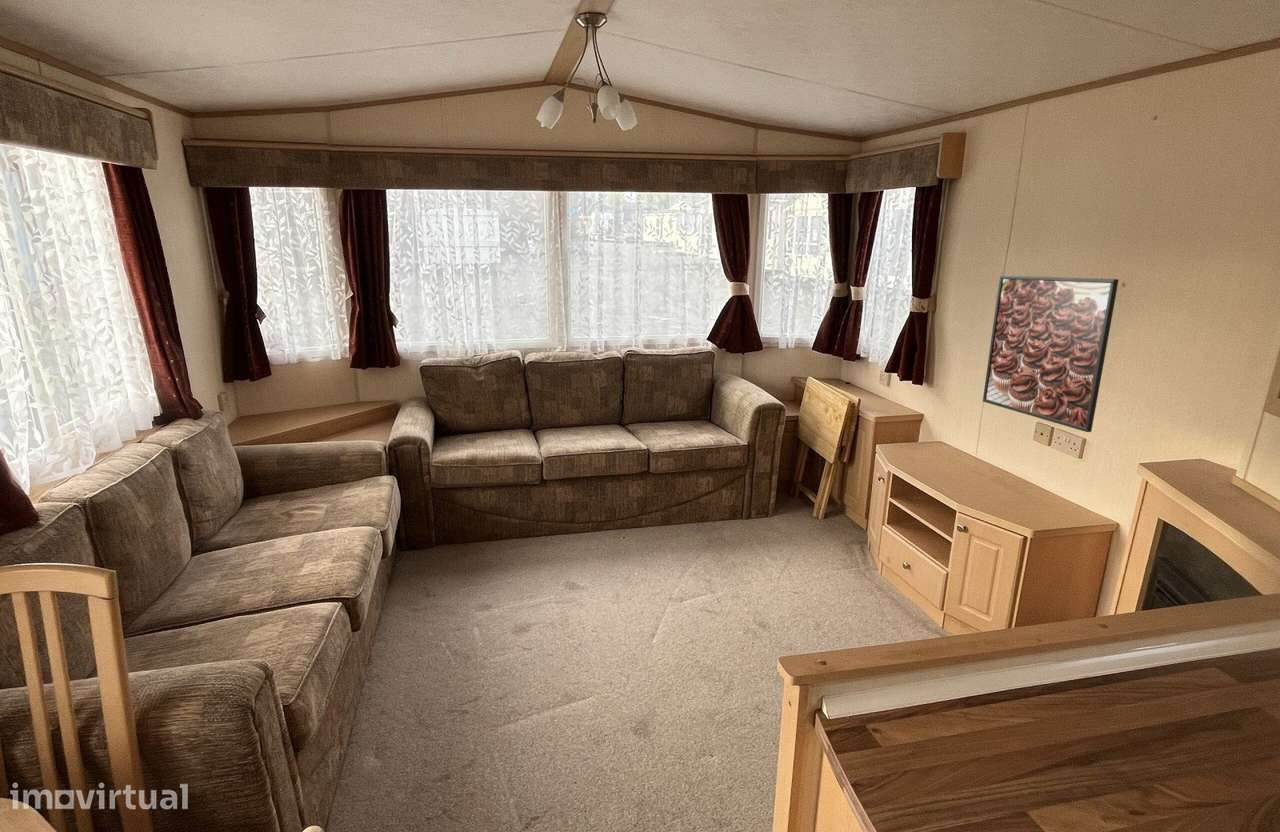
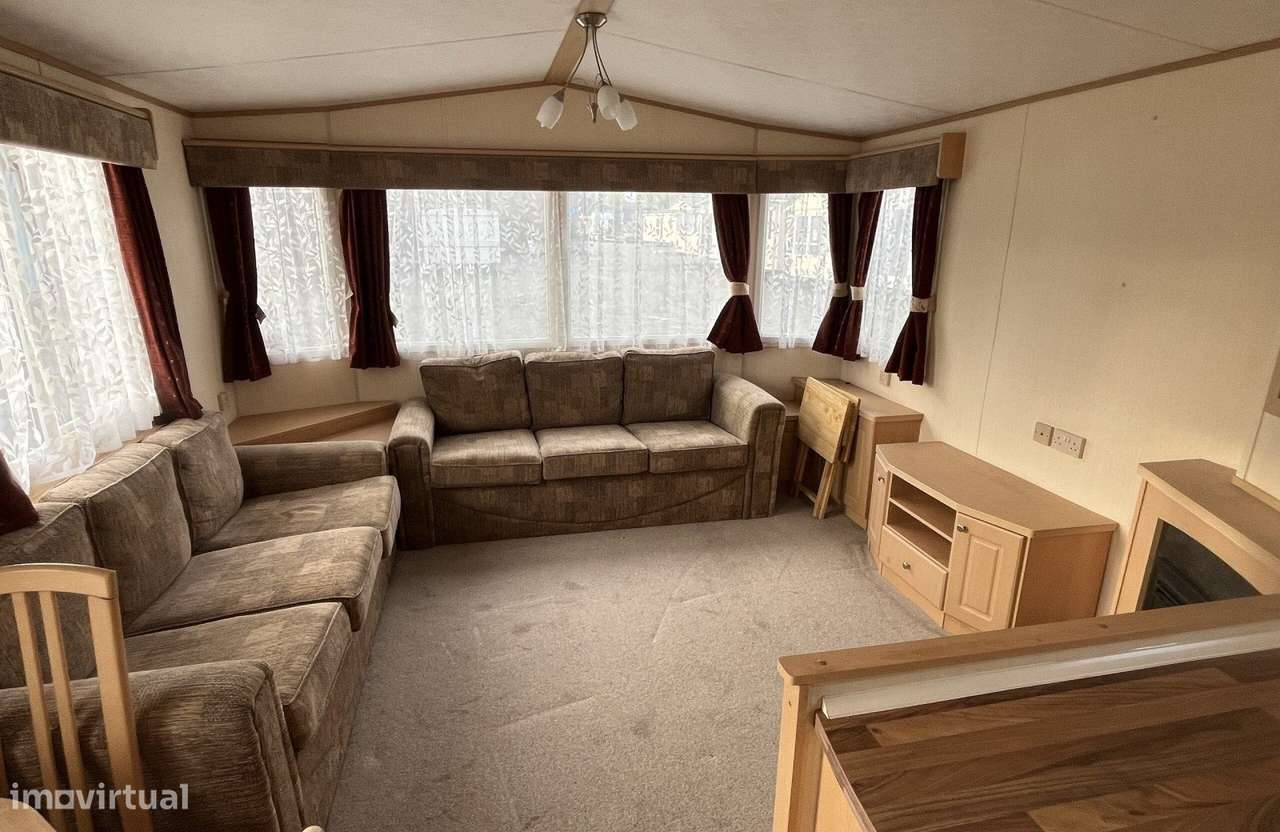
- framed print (1042, 347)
